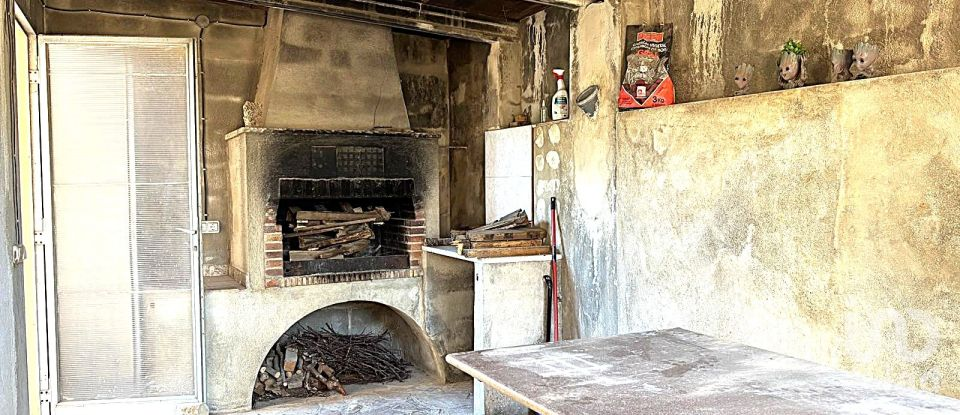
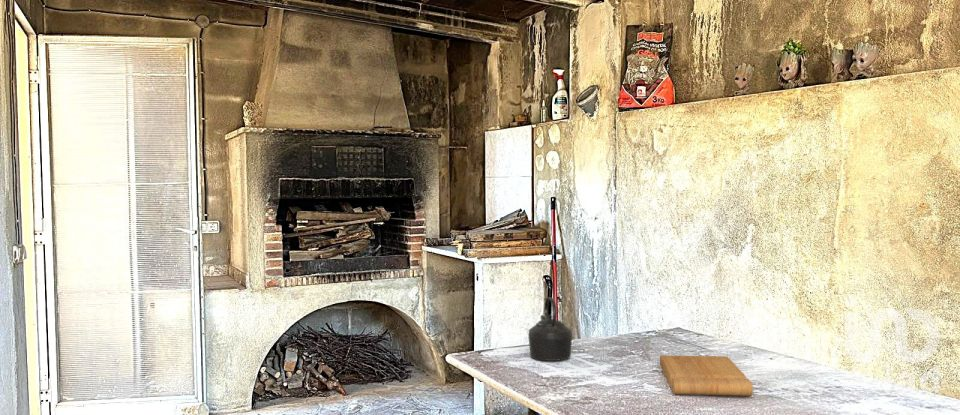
+ cutting board (702, 374)
+ kettle (548, 325)
